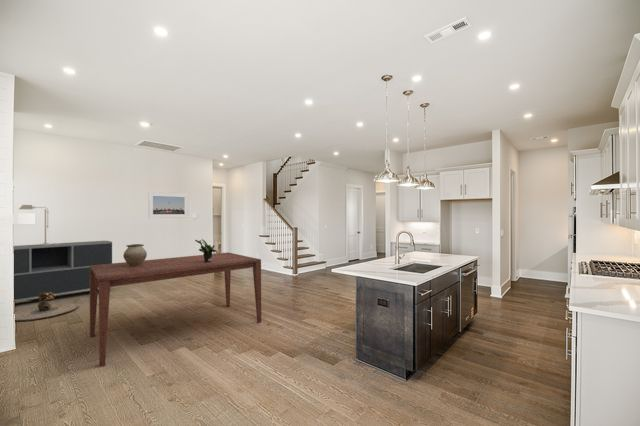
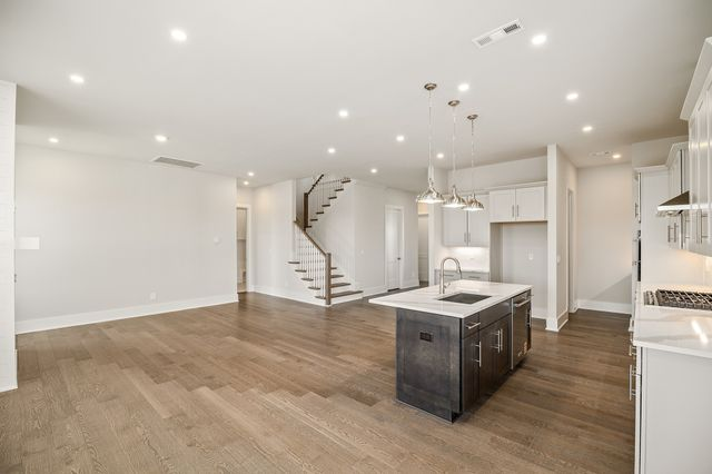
- potted plant (205, 250)
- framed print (169, 205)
- ceramic pot (135, 255)
- sideboard (50, 271)
- dining table (179, 277)
- lamp (45, 225)
- decorative plant (44, 302)
